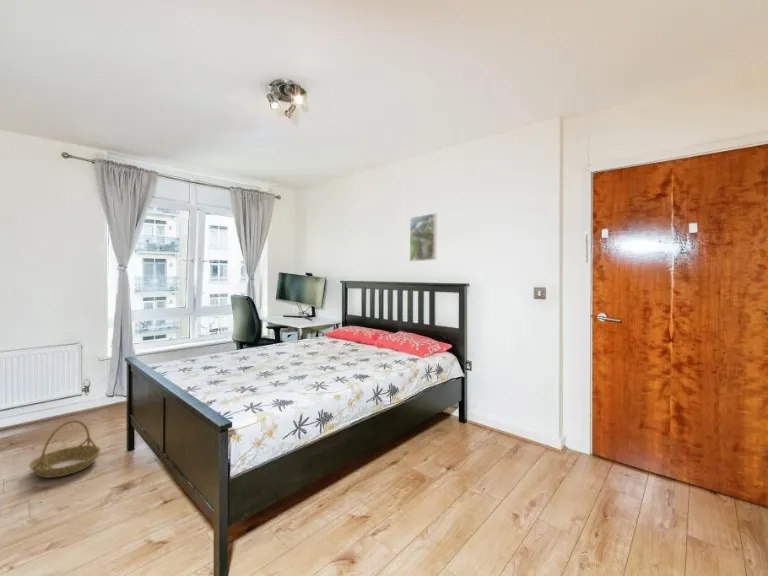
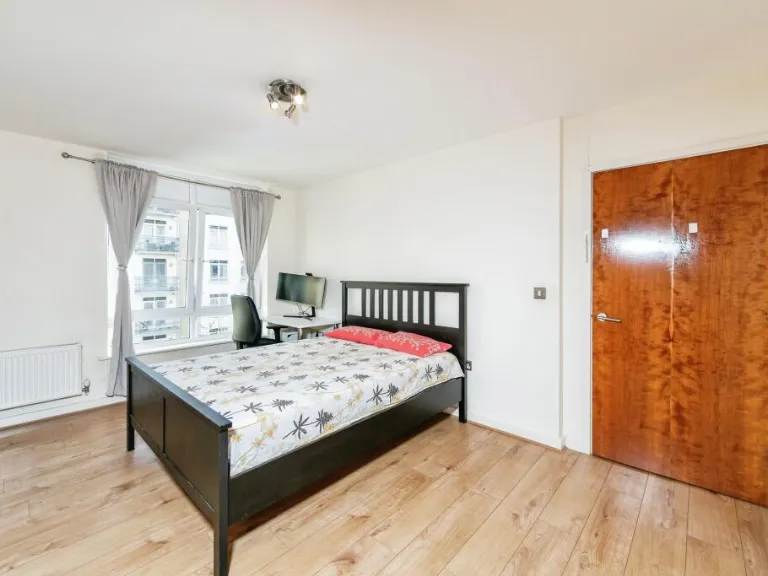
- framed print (422, 238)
- basket (69, 447)
